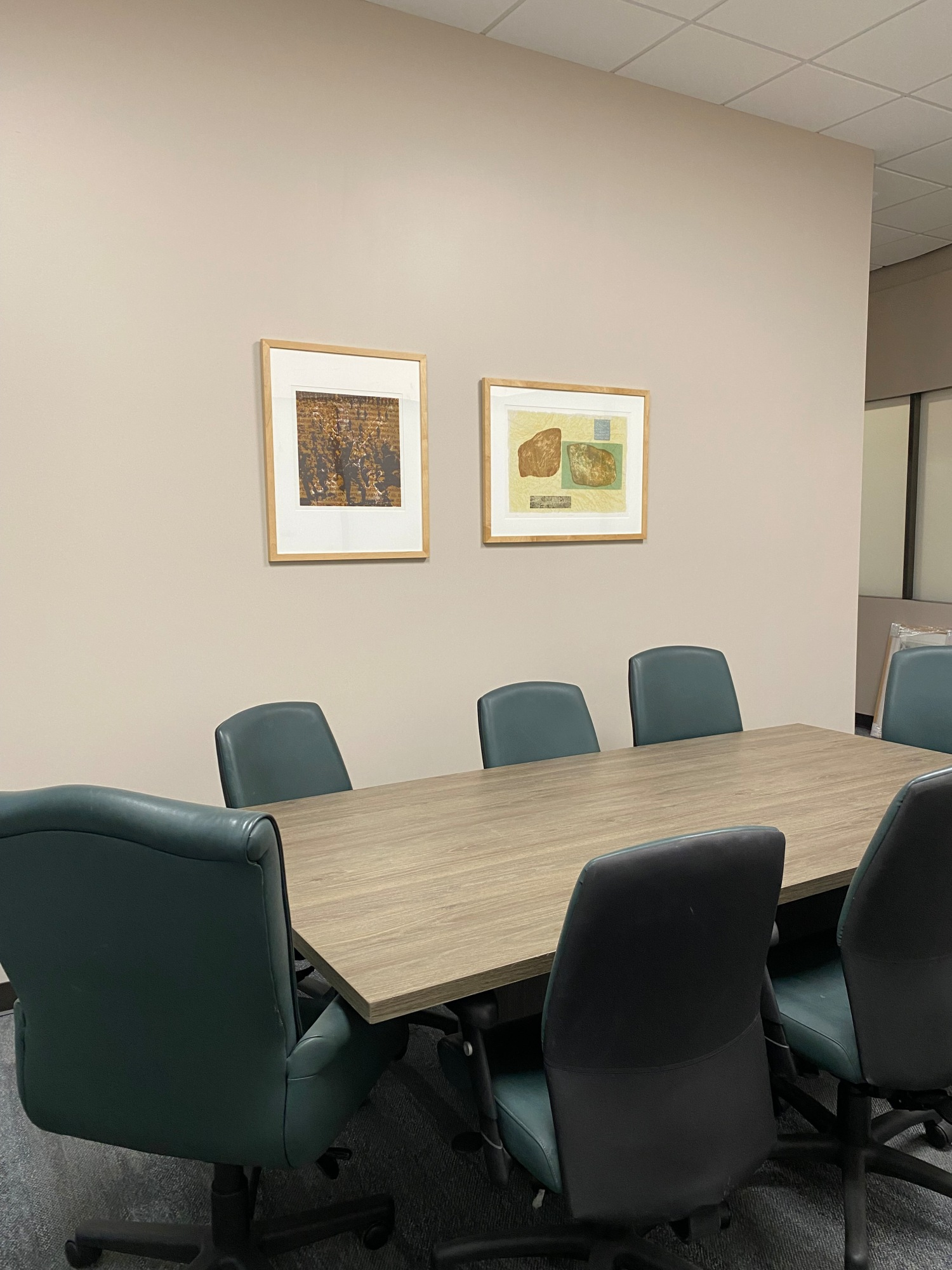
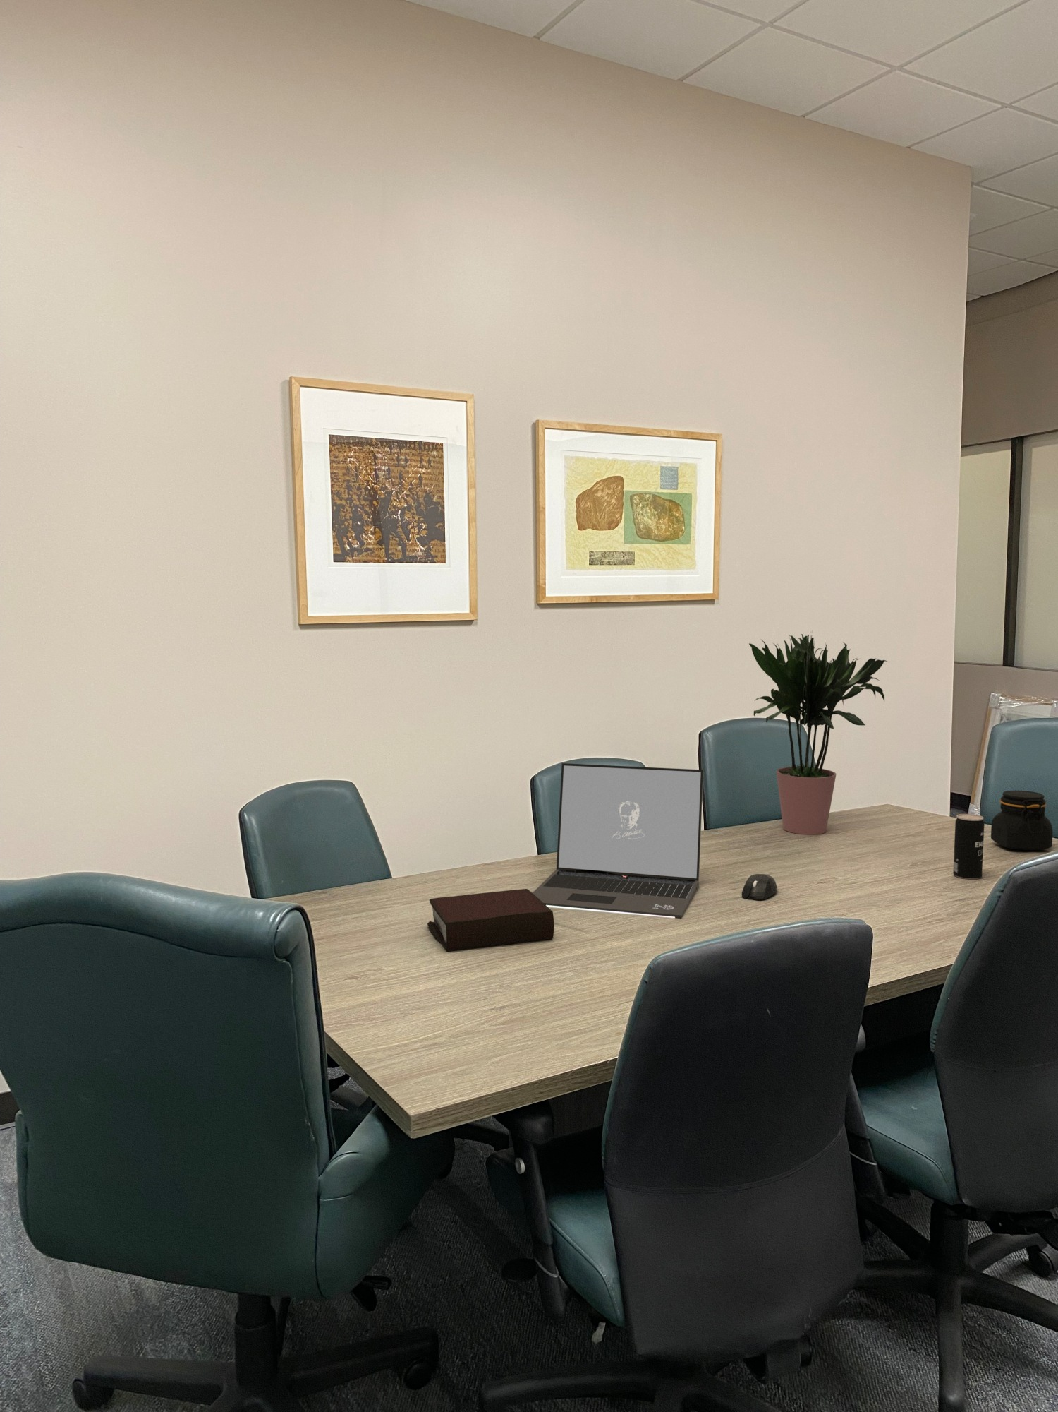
+ potted plant (826, 732)
+ jar (1021, 819)
+ bible (489, 918)
+ beverage can (968, 846)
+ mouse (760, 884)
+ laptop (617, 836)
